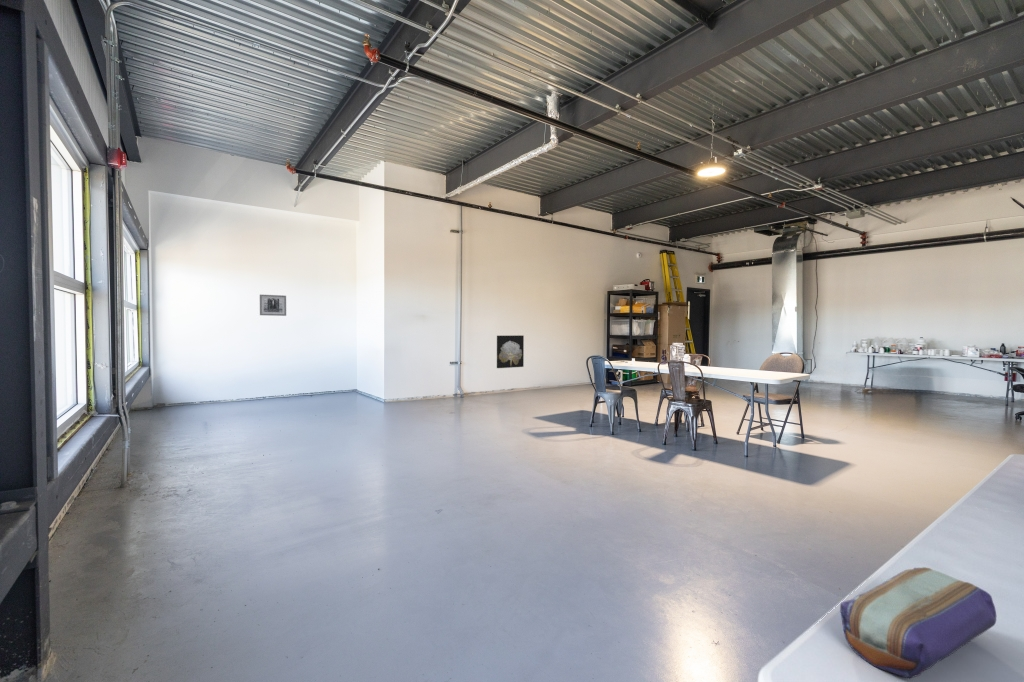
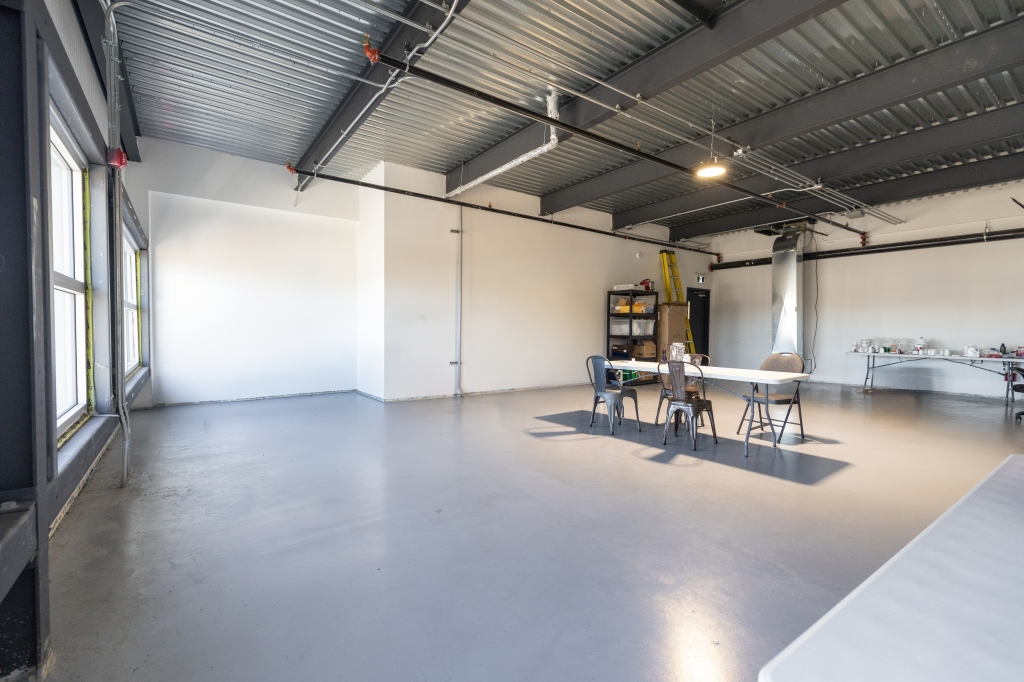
- pencil case (920, 615)
- wall art (273, 305)
- wall art (510, 351)
